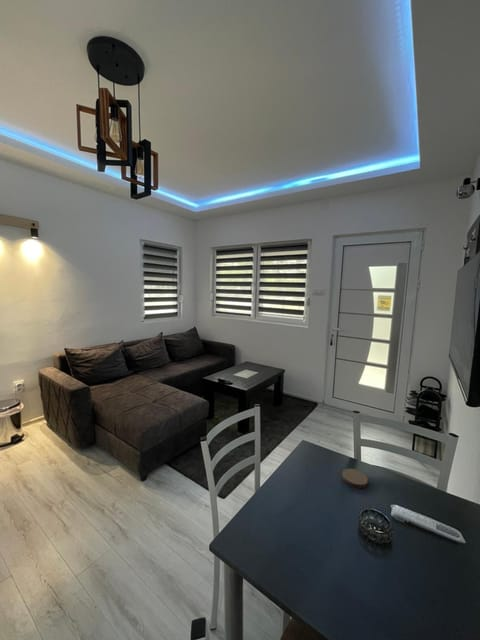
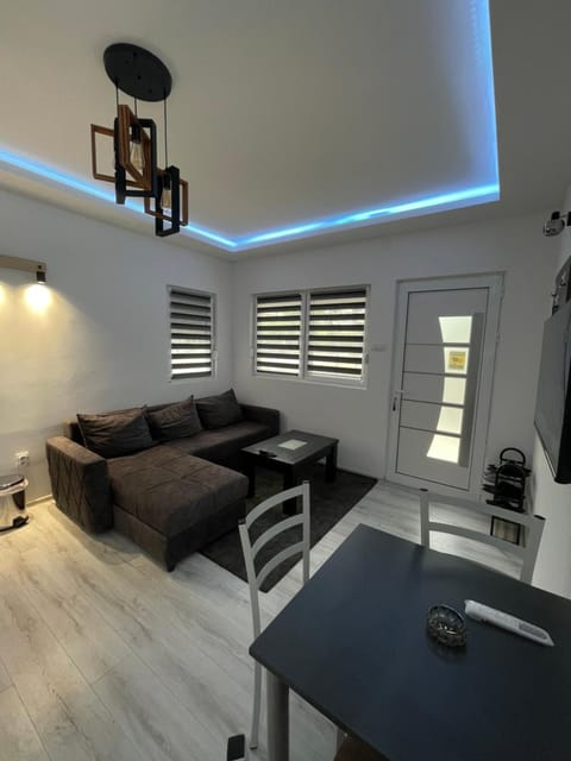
- coaster (354, 477)
